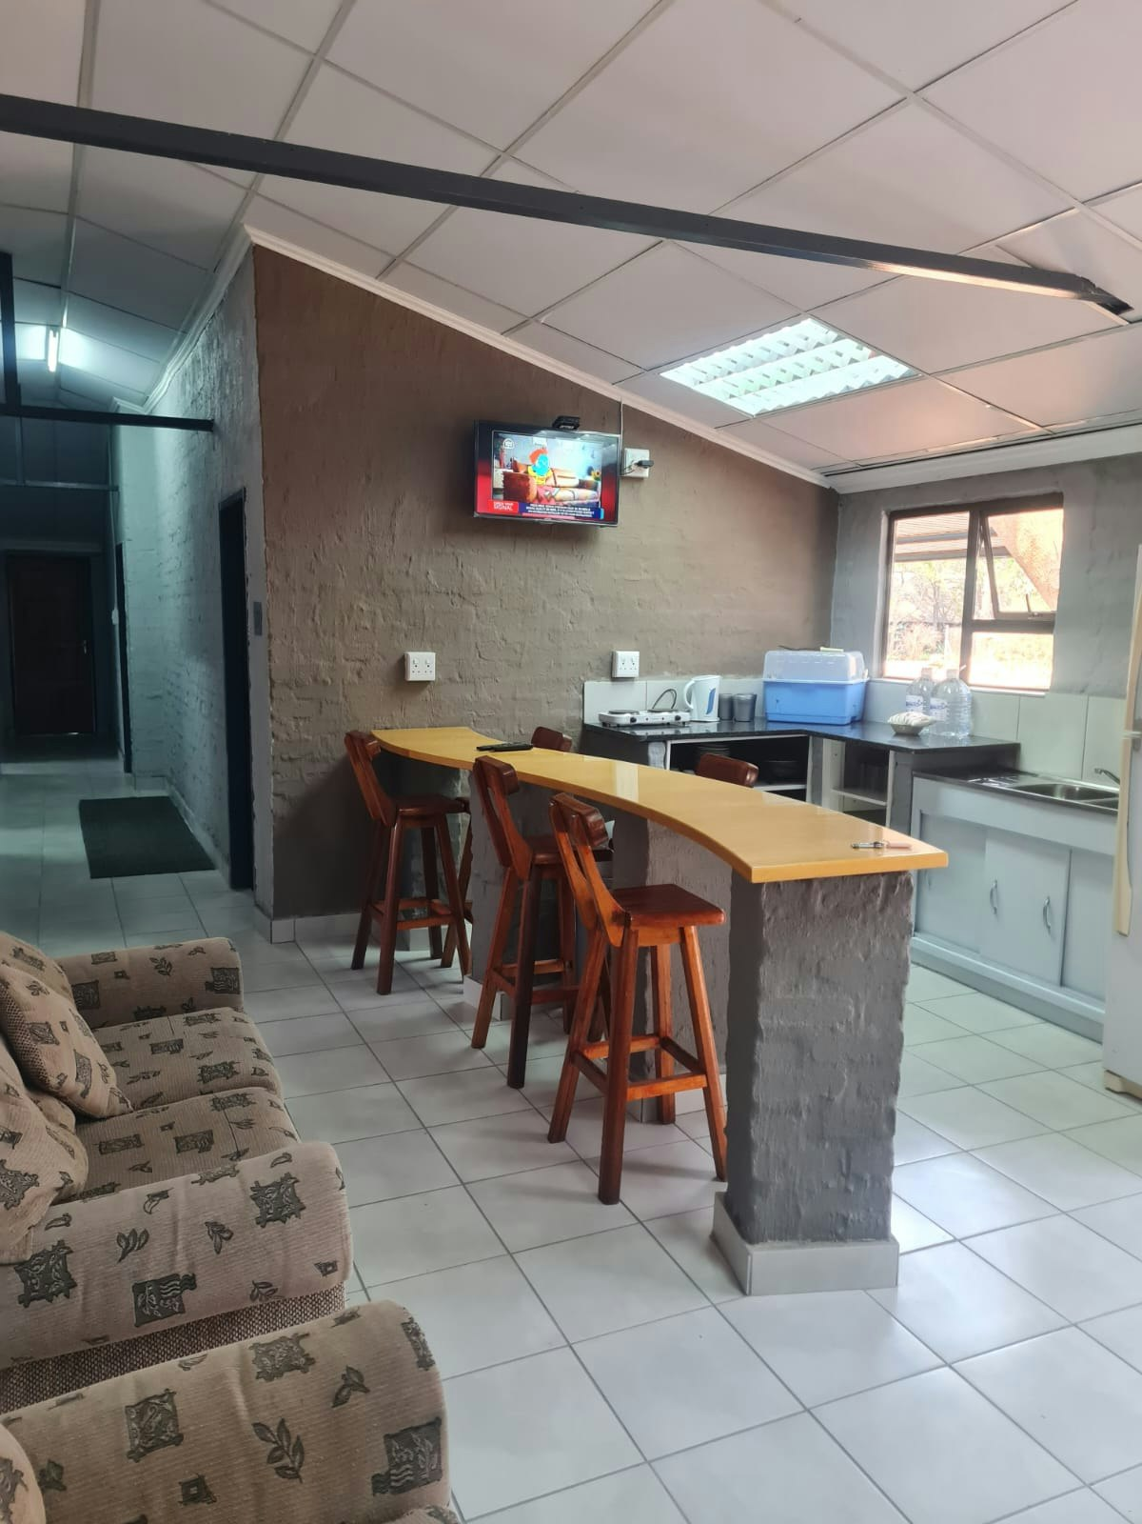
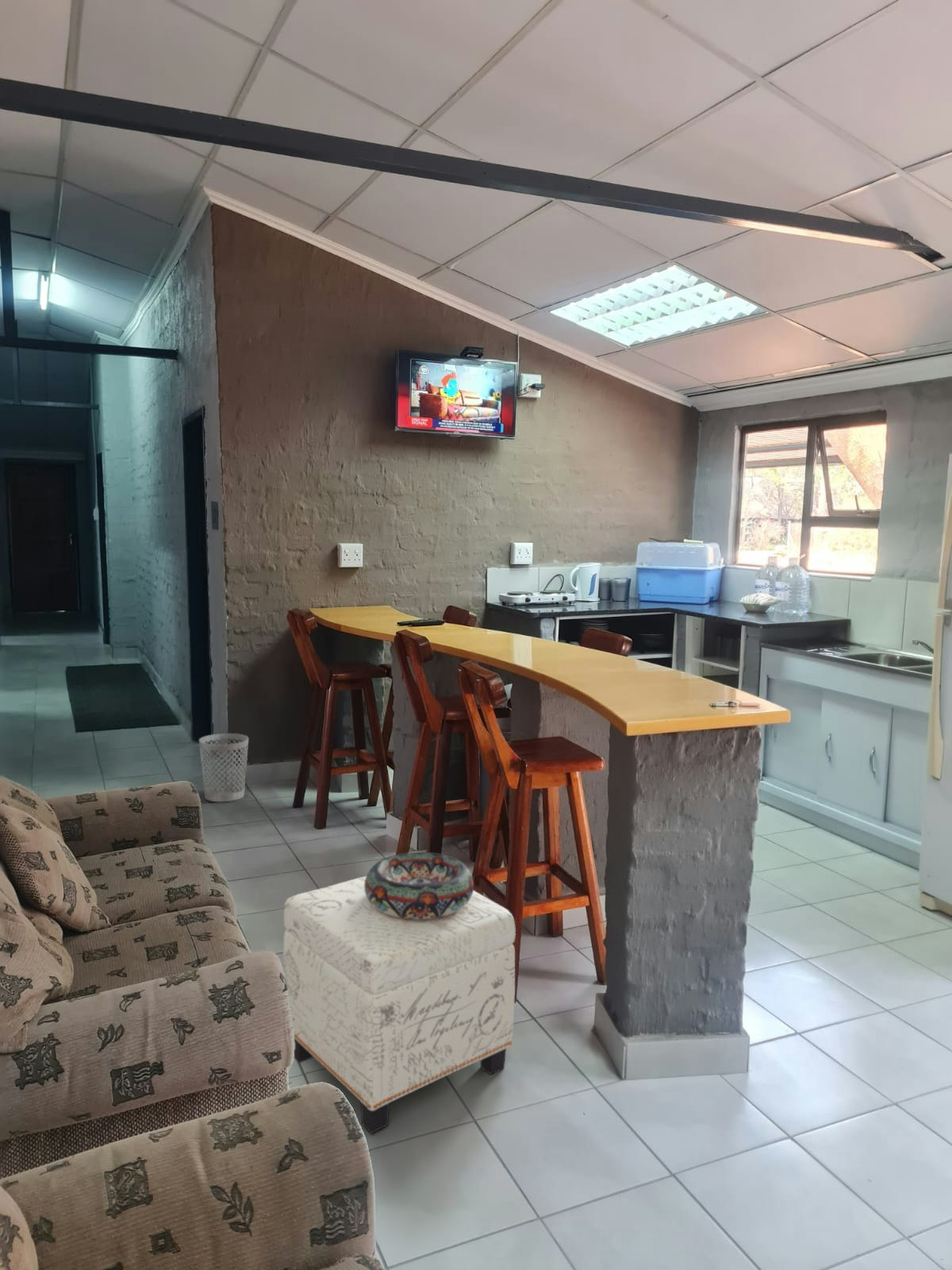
+ wastebasket (225, 768)
+ decorative bowl (419, 884)
+ ottoman (397, 981)
